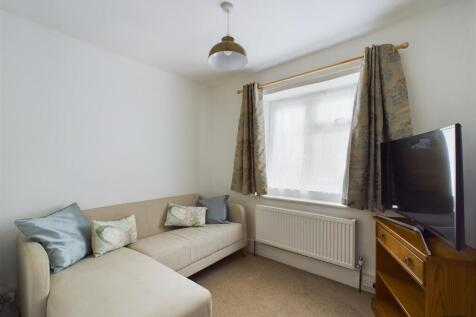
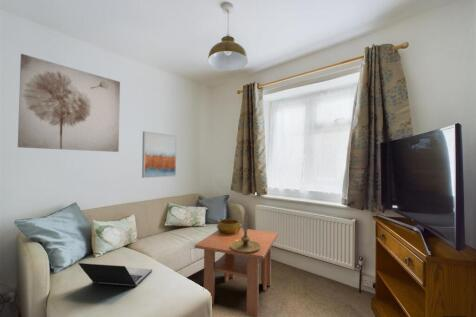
+ wall art (160, 155)
+ coffee table (239, 265)
+ wall art (76, 109)
+ candle holder (245, 230)
+ laptop (118, 267)
+ decorative bowl (229, 226)
